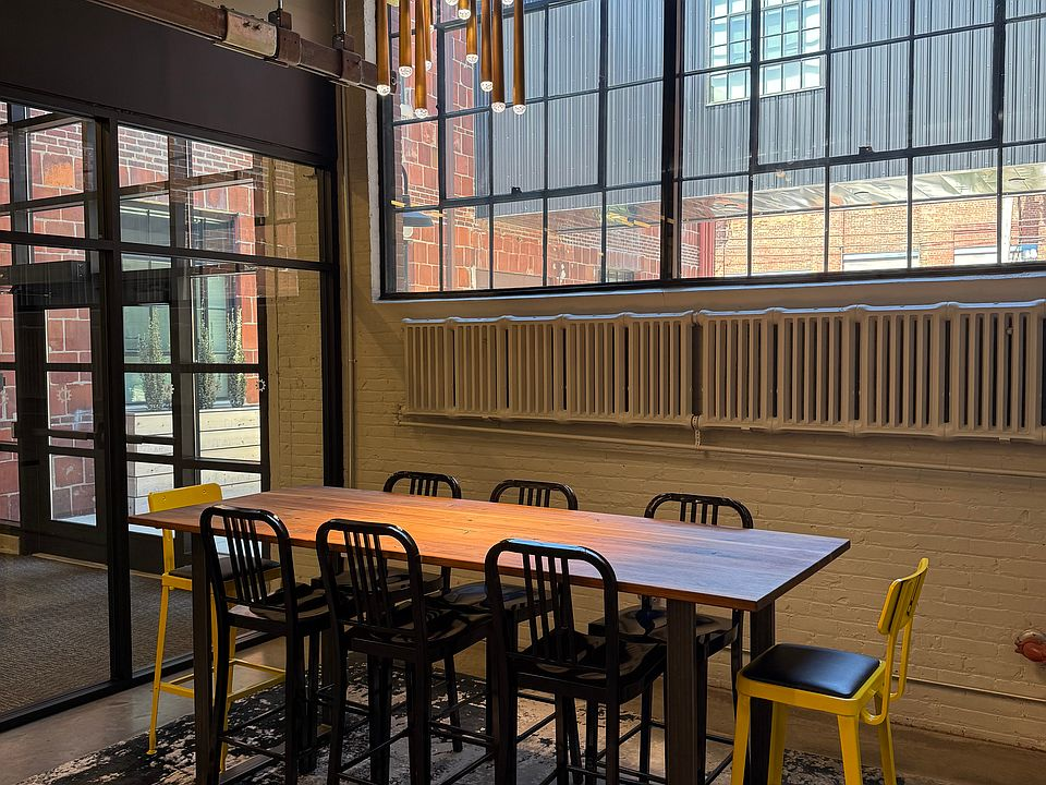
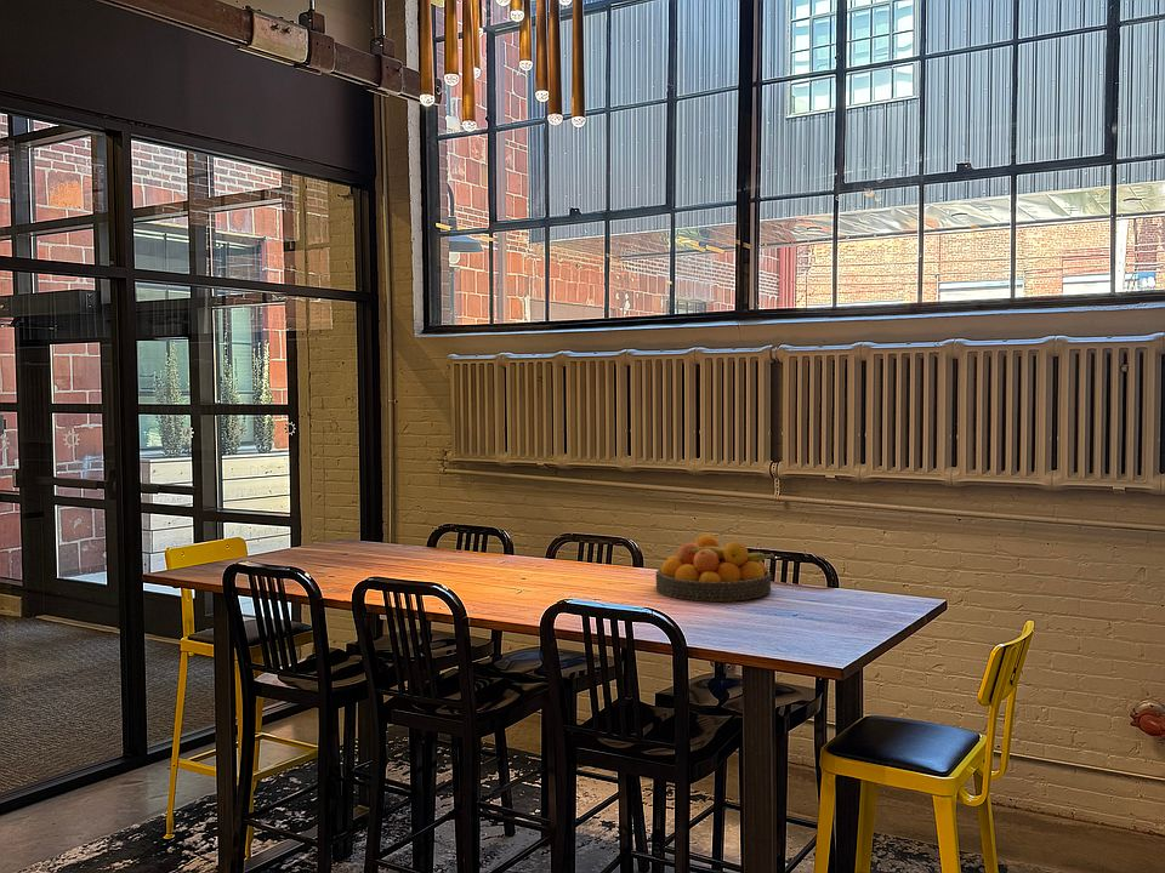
+ fruit bowl (712, 564)
